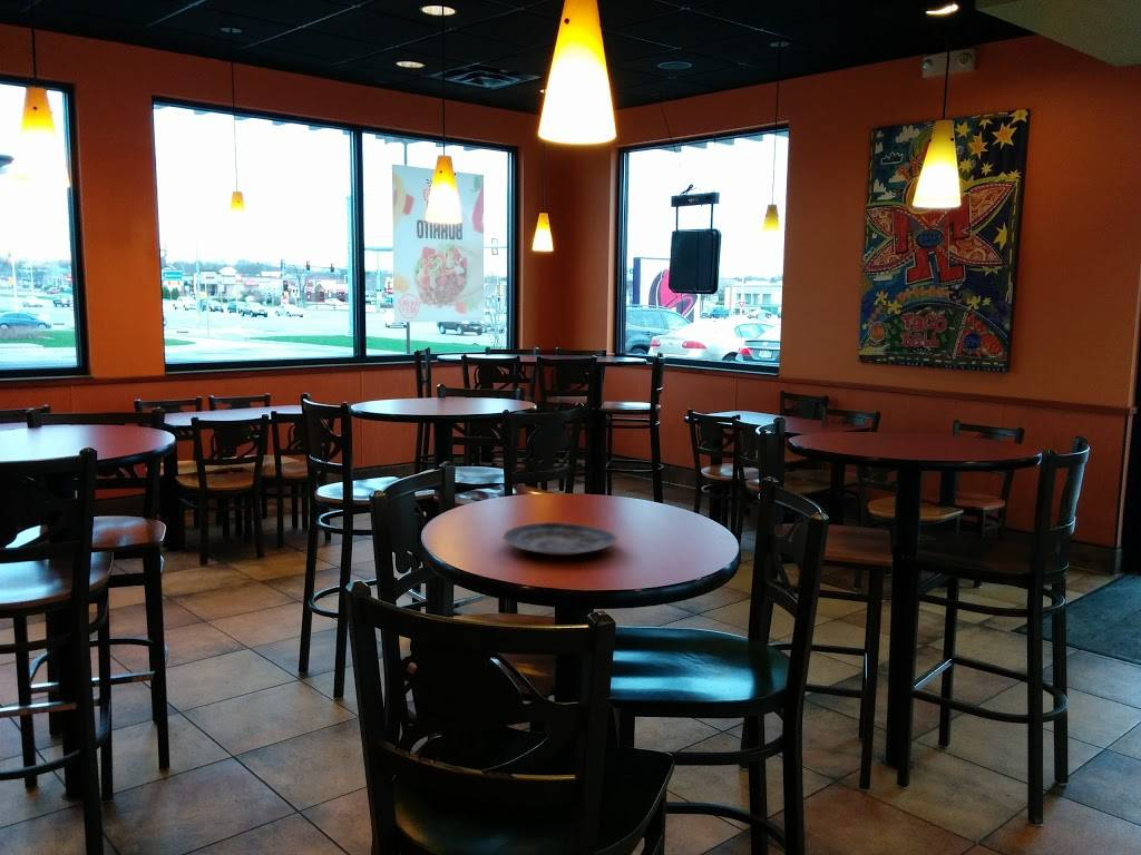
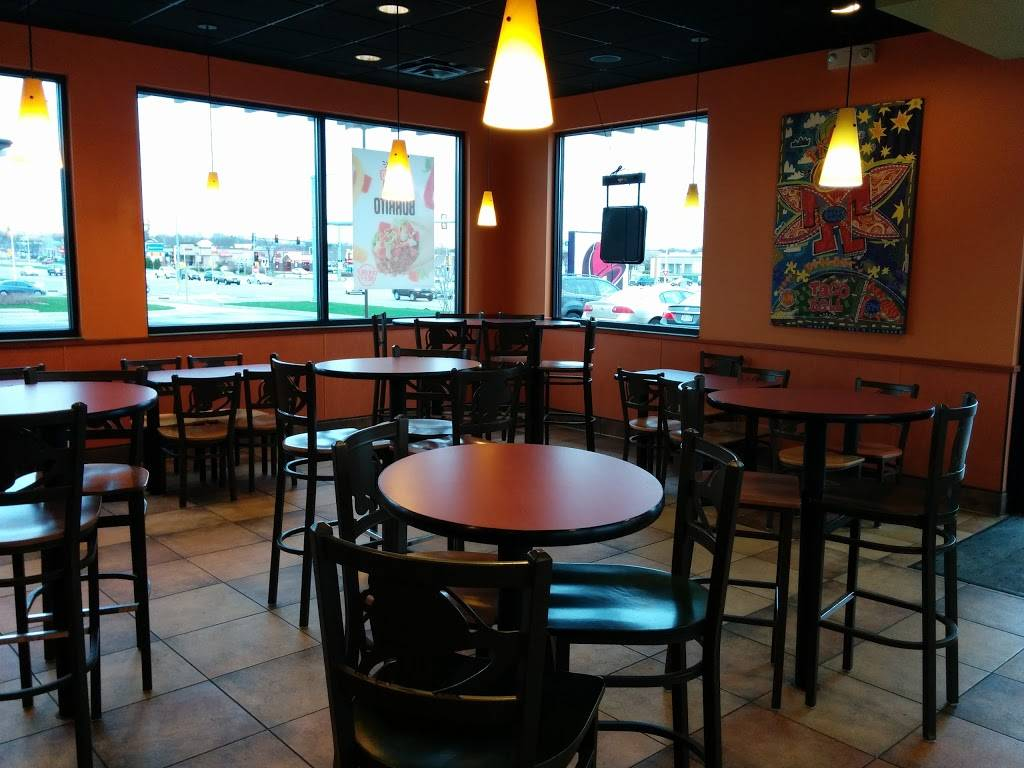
- plate (559, 541)
